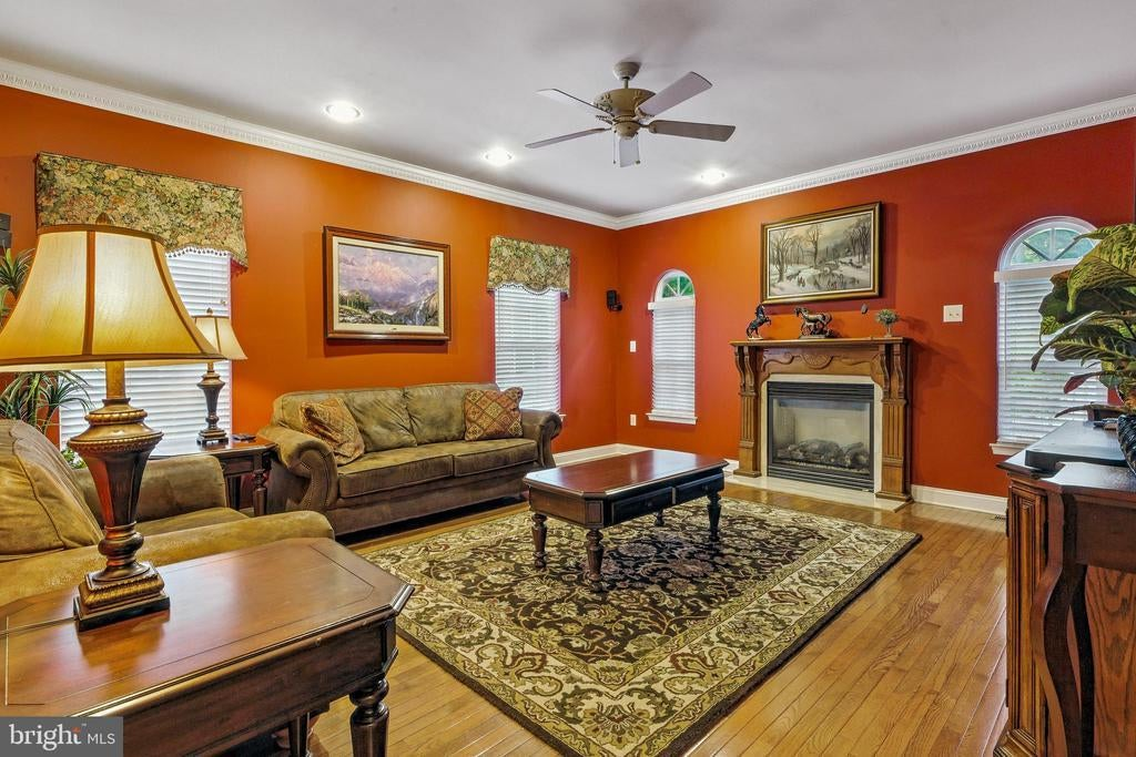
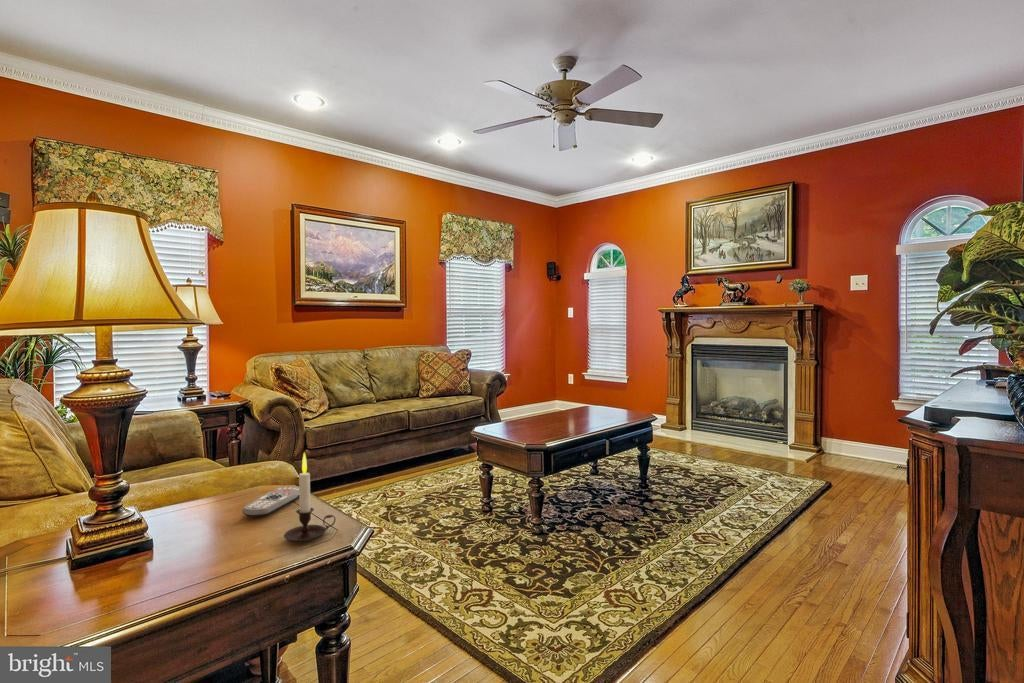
+ remote control (273, 501)
+ candle (309, 493)
